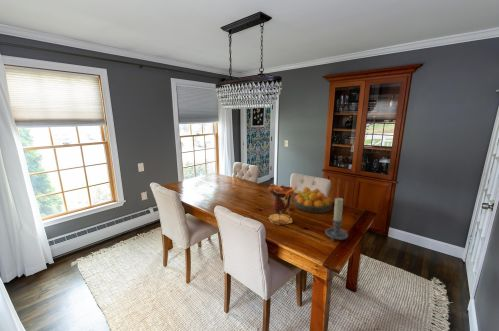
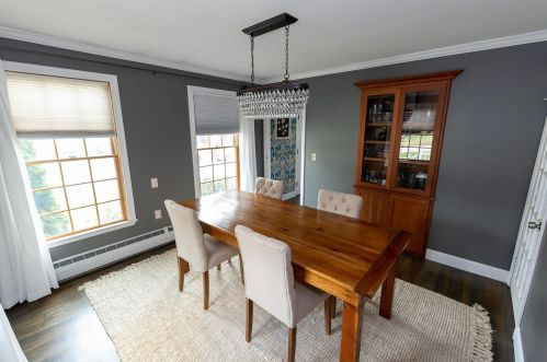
- candle holder (336, 218)
- fruit bowl (312, 197)
- vase (280, 203)
